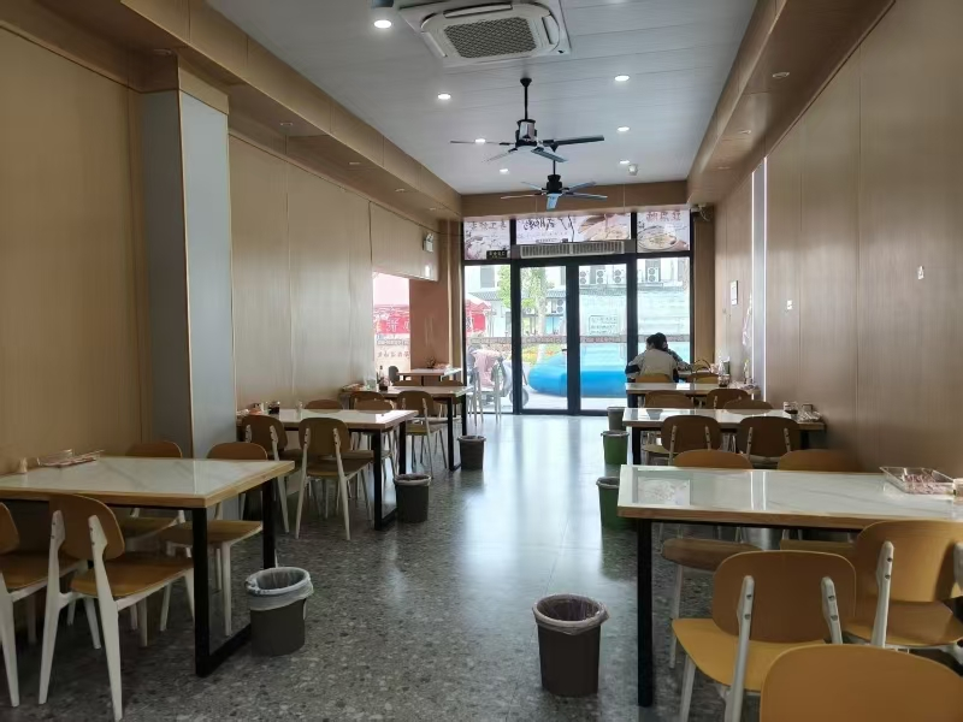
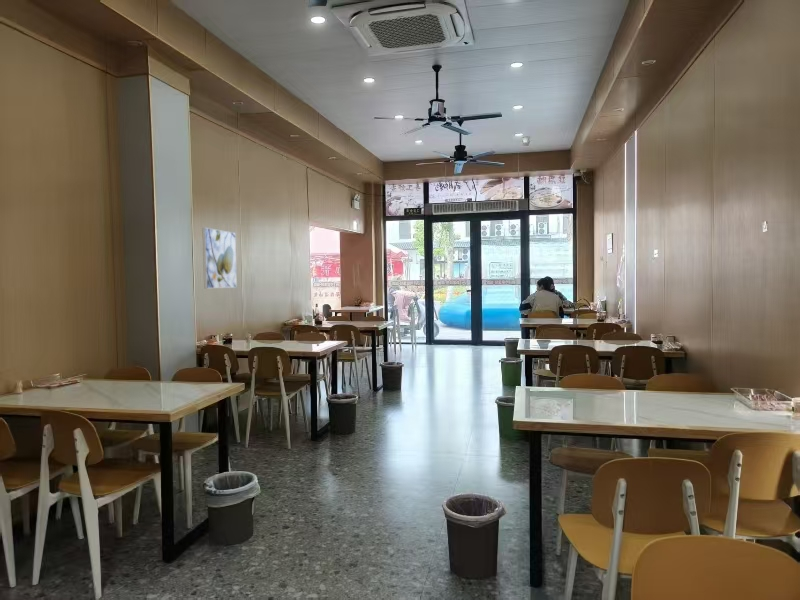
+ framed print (220, 259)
